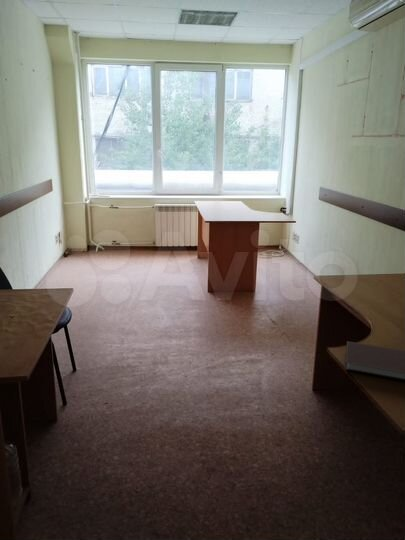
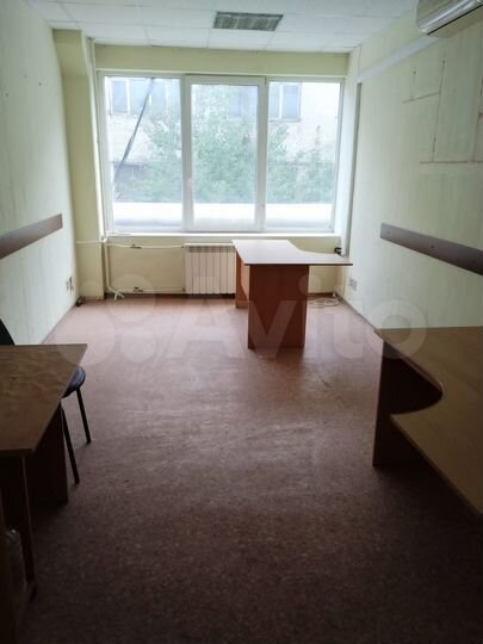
- notebook (379, 359)
